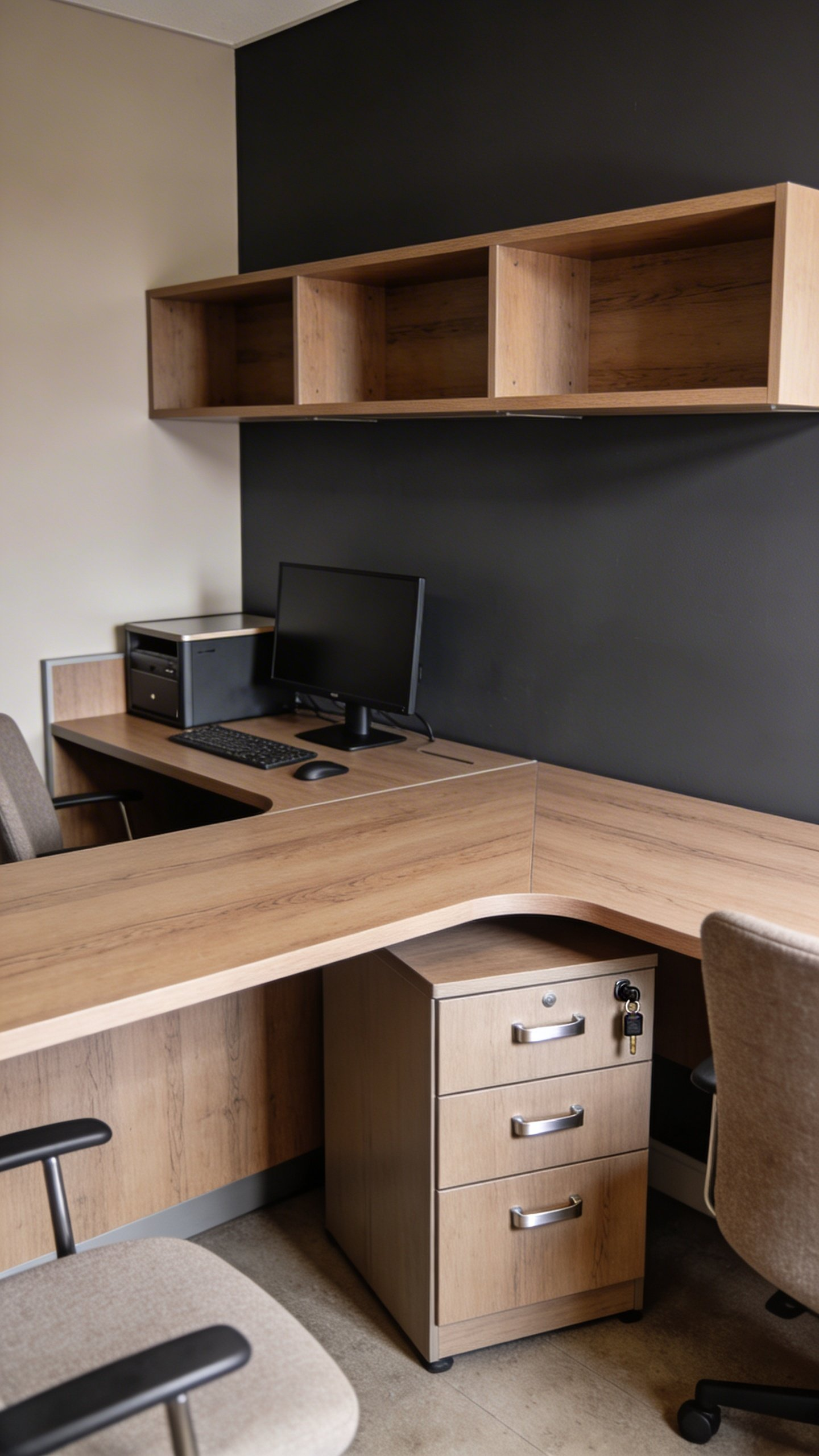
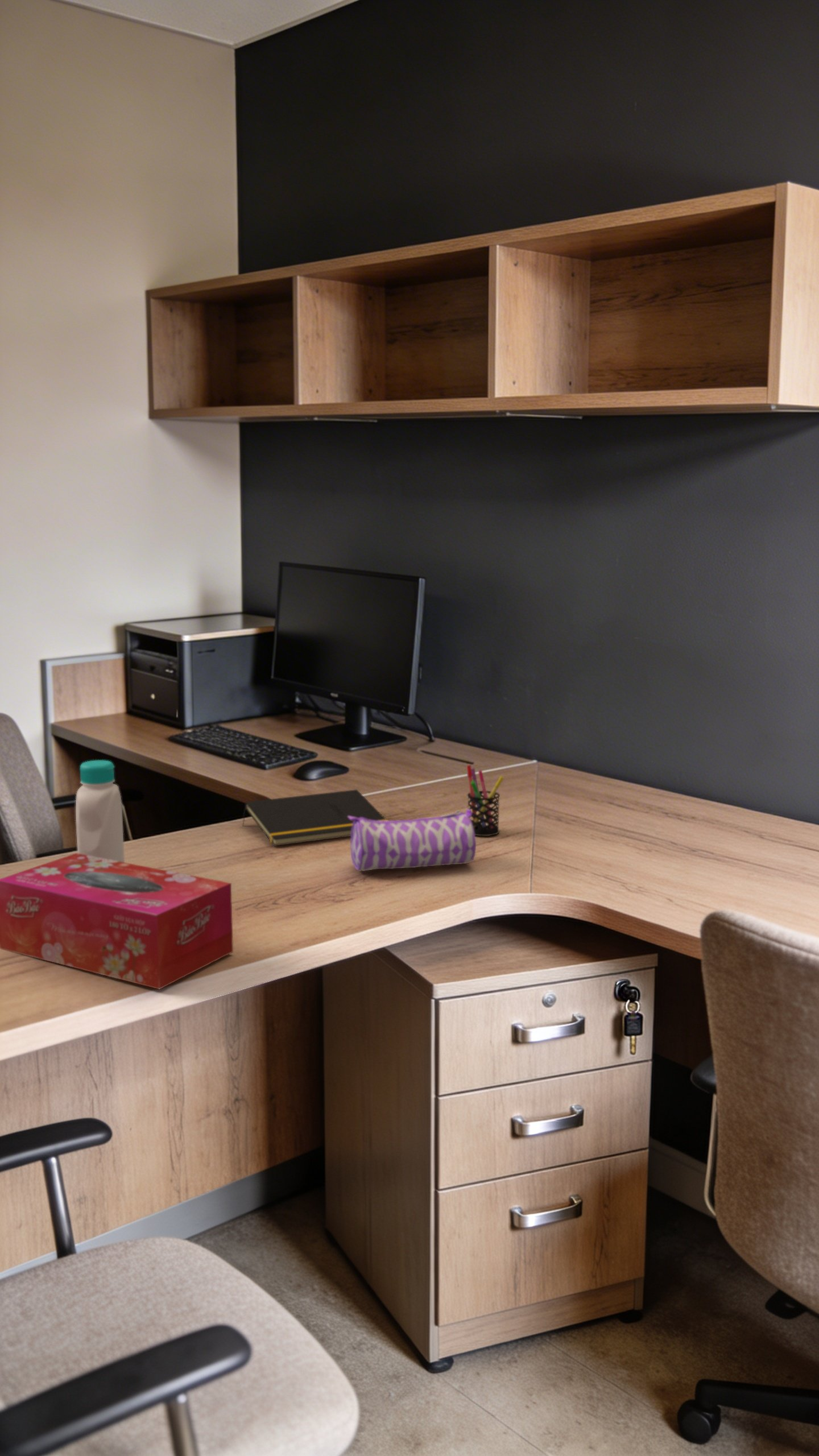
+ notepad (317, 816)
+ bottle (100, 824)
+ pencil case (413, 839)
+ pen holder (480, 800)
+ tissue box (114, 916)
